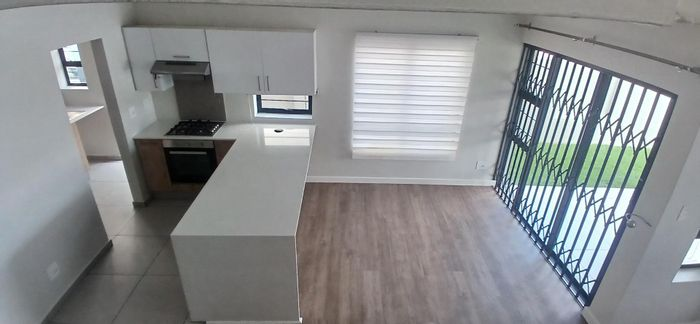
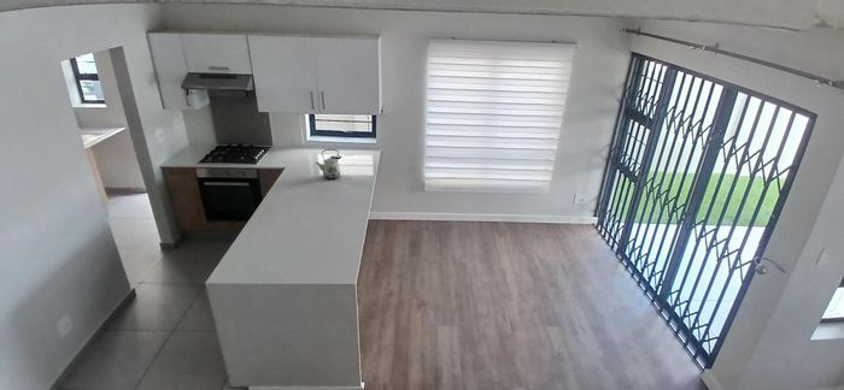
+ kettle (327, 162)
